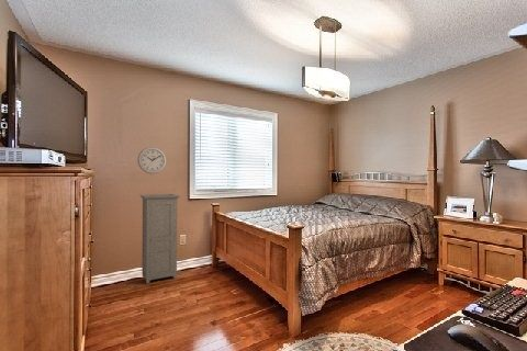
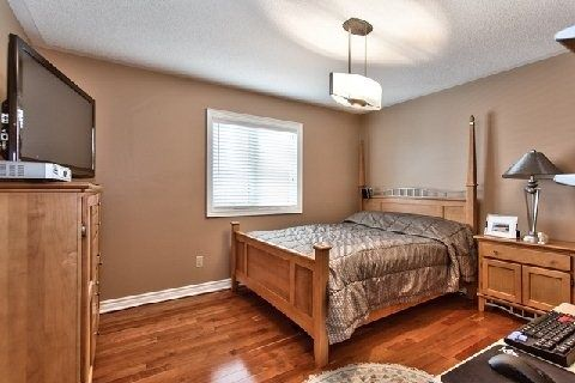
- wall clock (152, 160)
- cabinet (159, 236)
